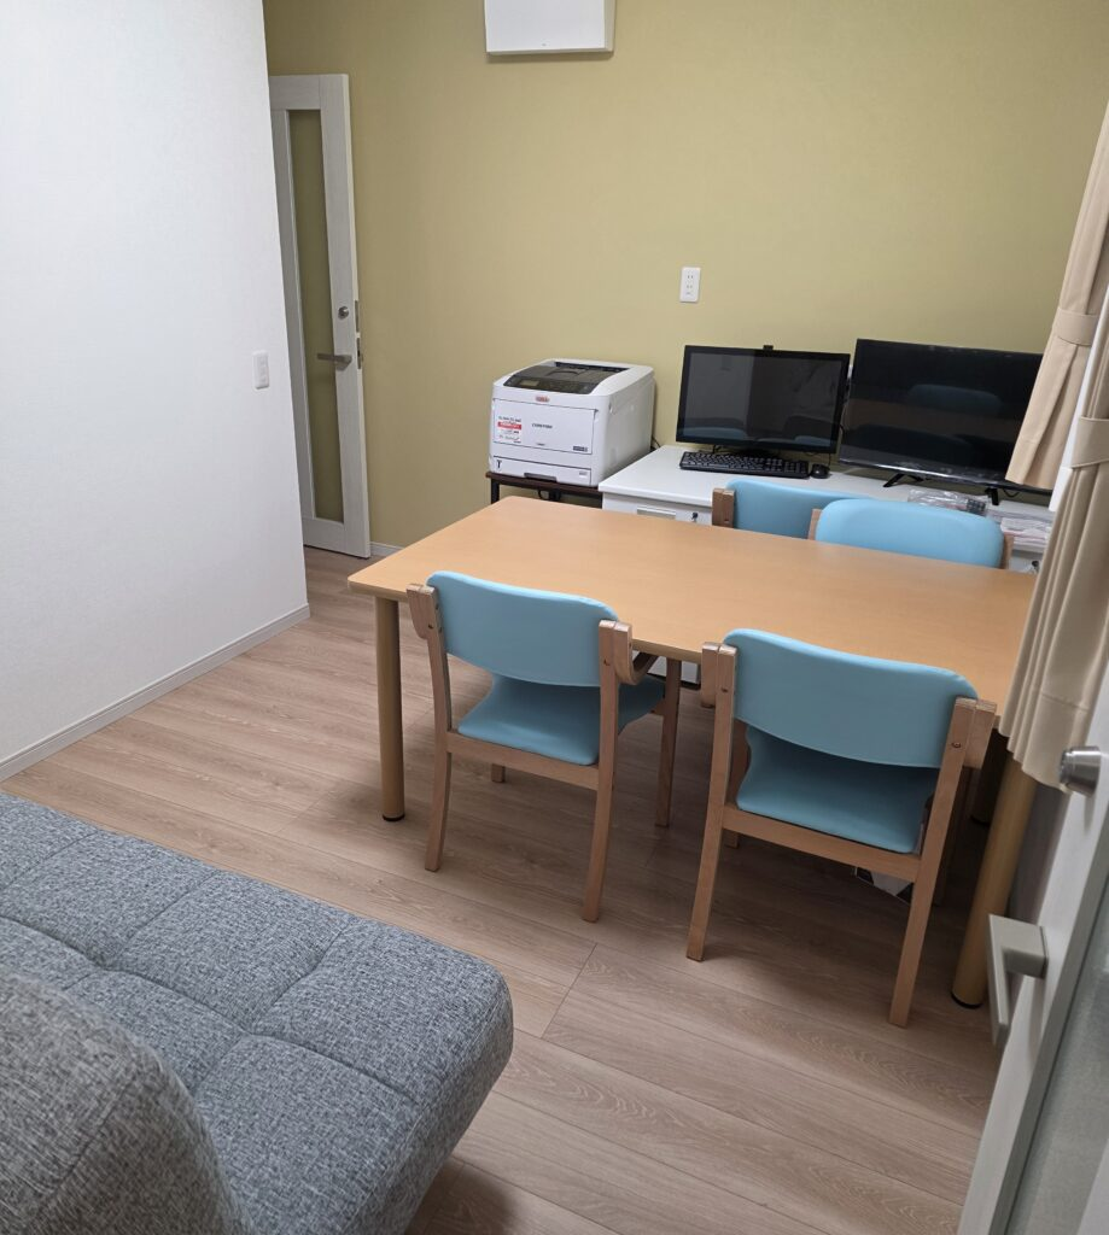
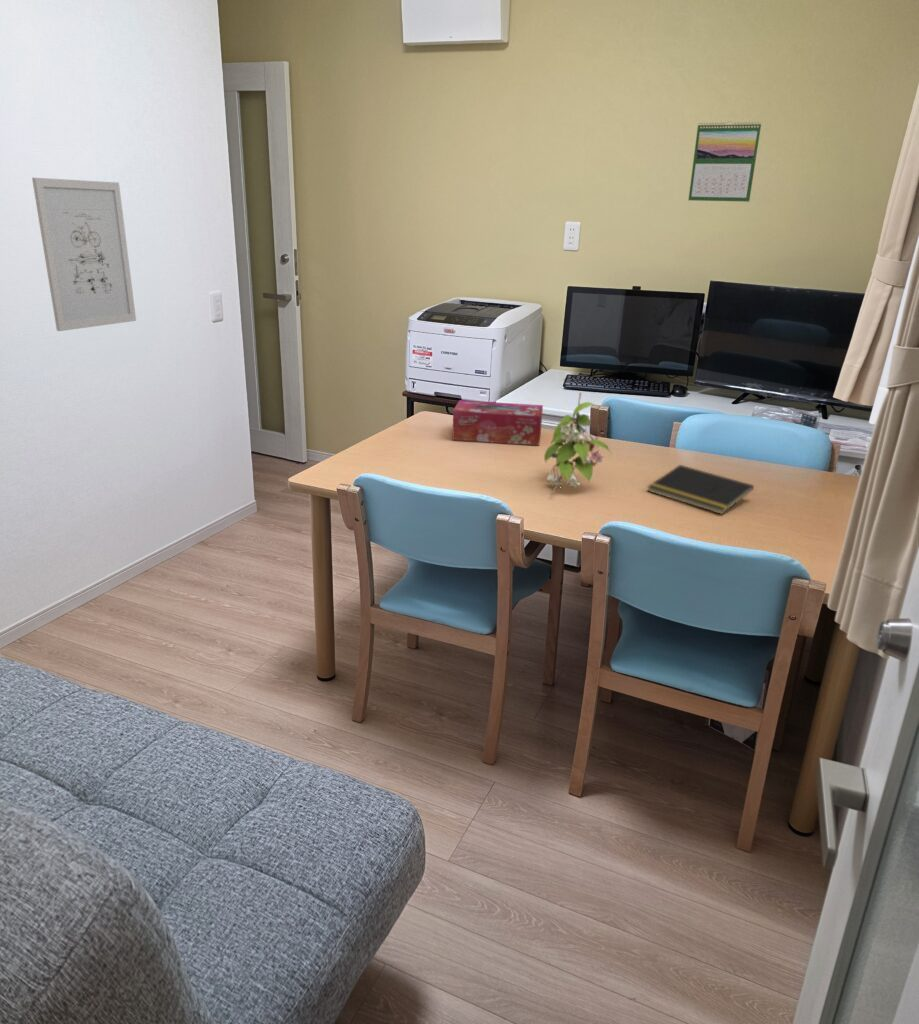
+ calendar (724, 161)
+ wall art (88, 255)
+ tissue box (498, 422)
+ plant (573, 444)
+ notepad (699, 488)
